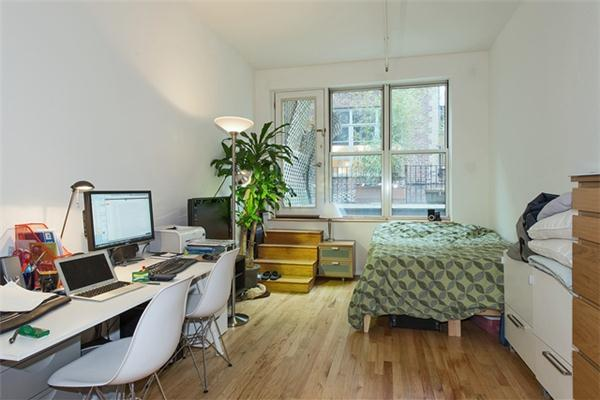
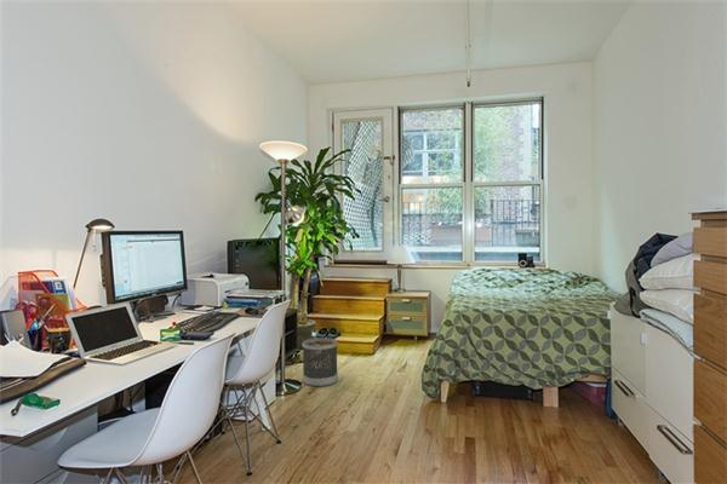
+ wastebasket (319, 361)
